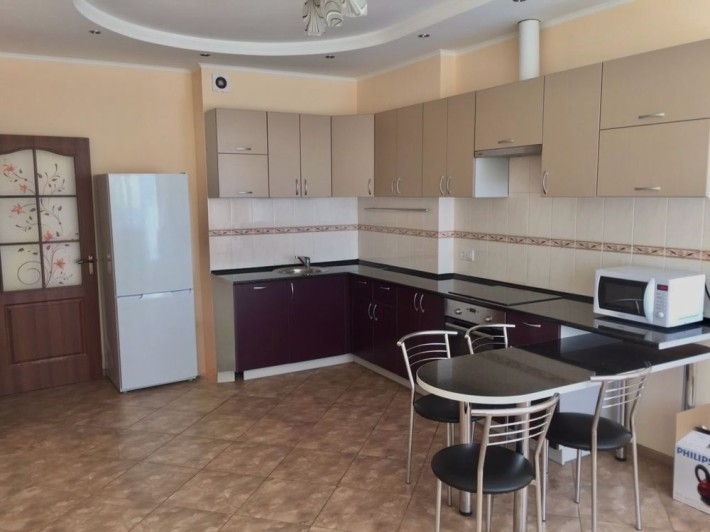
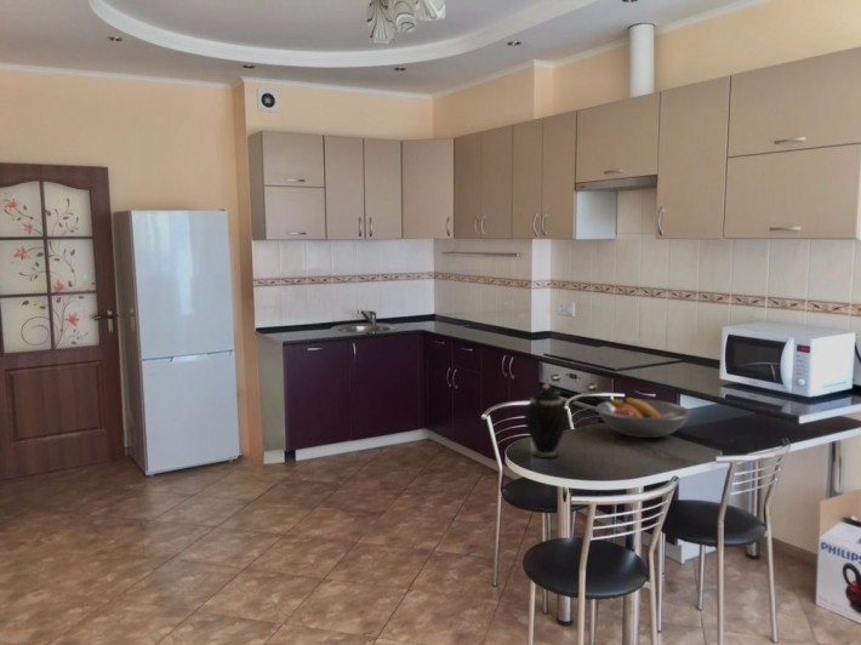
+ fruit bowl (642, 417)
+ teapot (546, 418)
